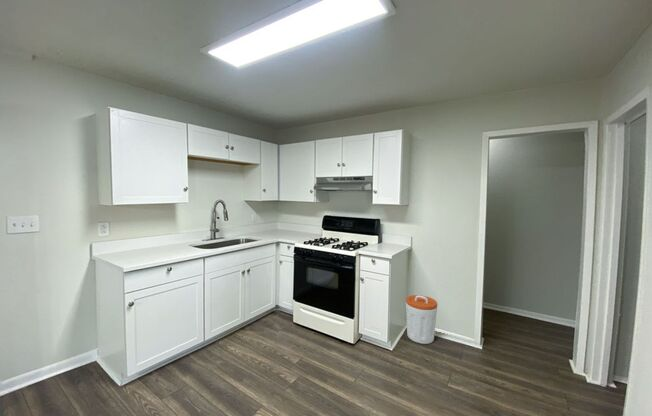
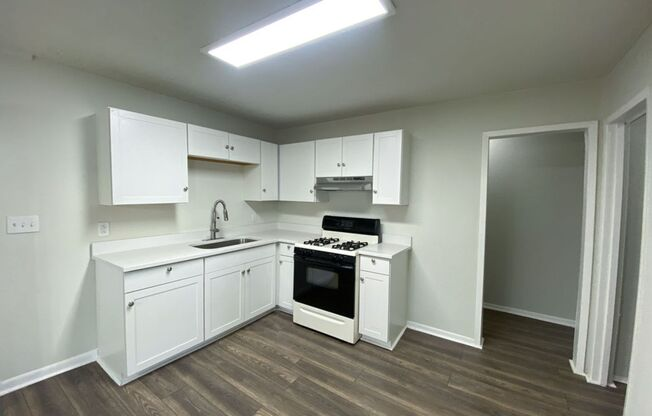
- trash can (420, 316)
